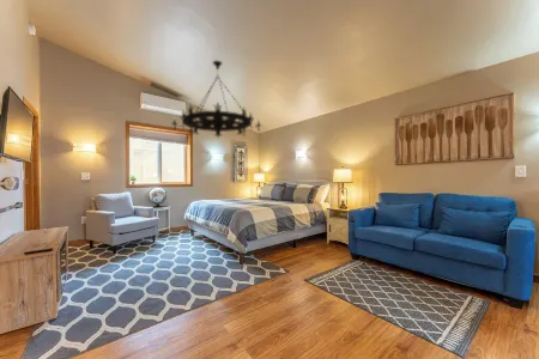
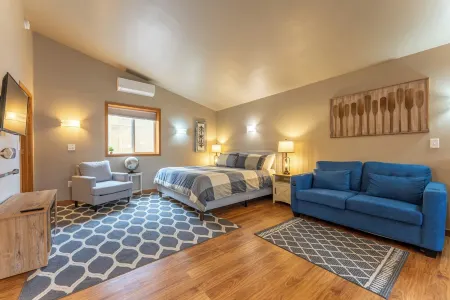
- chandelier (223, 96)
